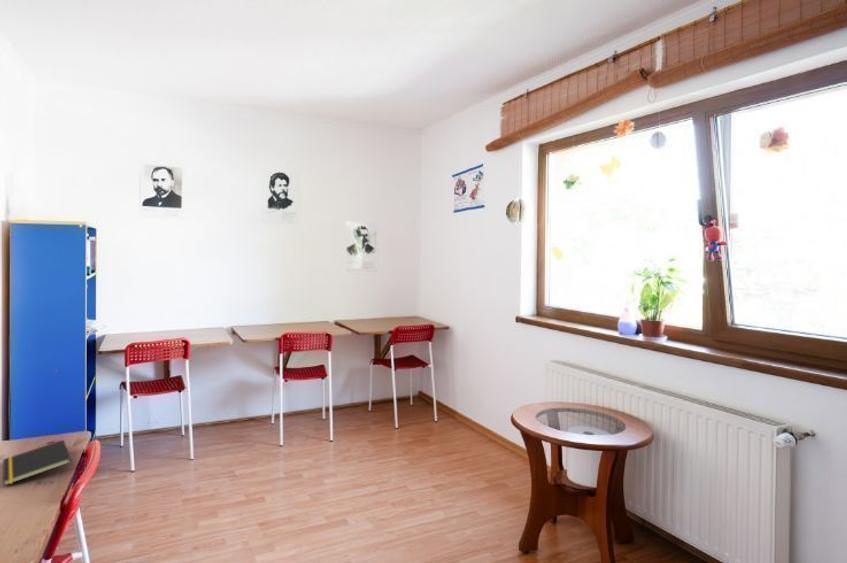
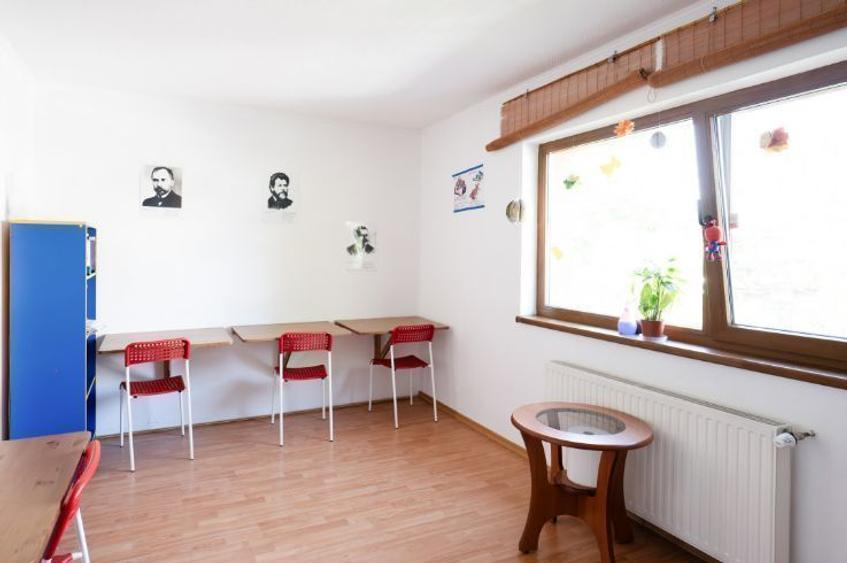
- notepad (36, 460)
